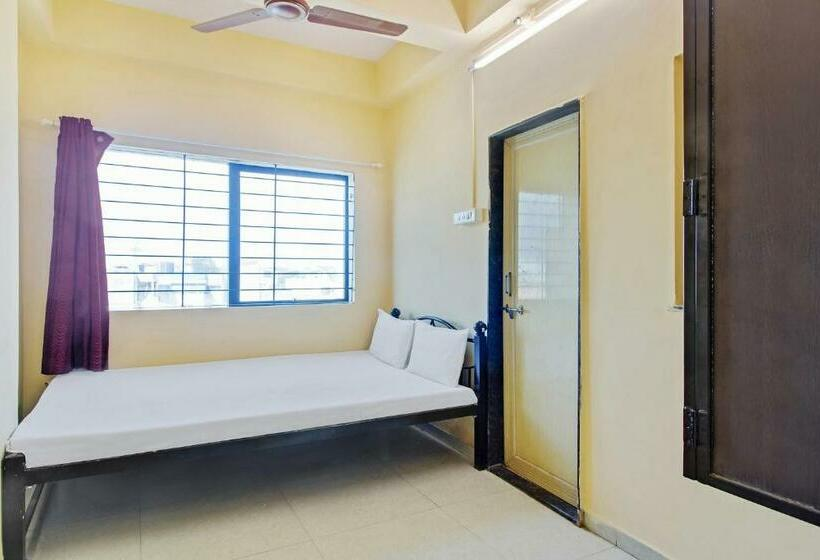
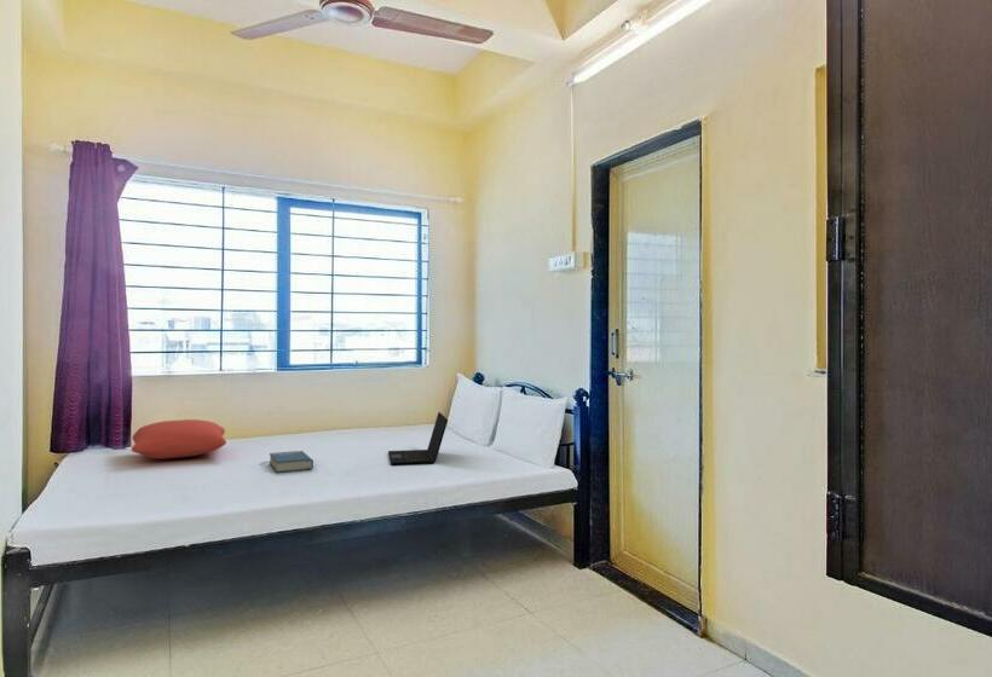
+ laptop (416, 450)
+ book (290, 461)
+ cushion (179, 439)
